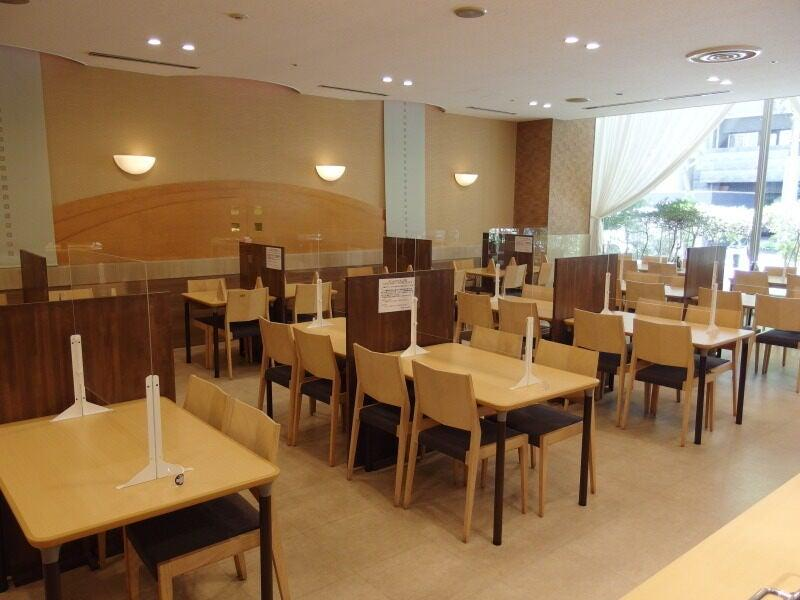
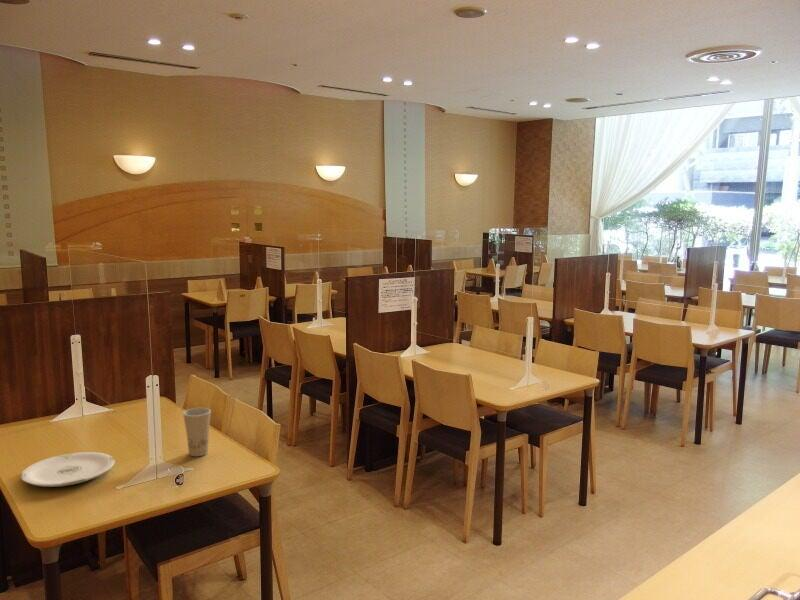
+ paper cup (197, 432)
+ plate (69, 470)
